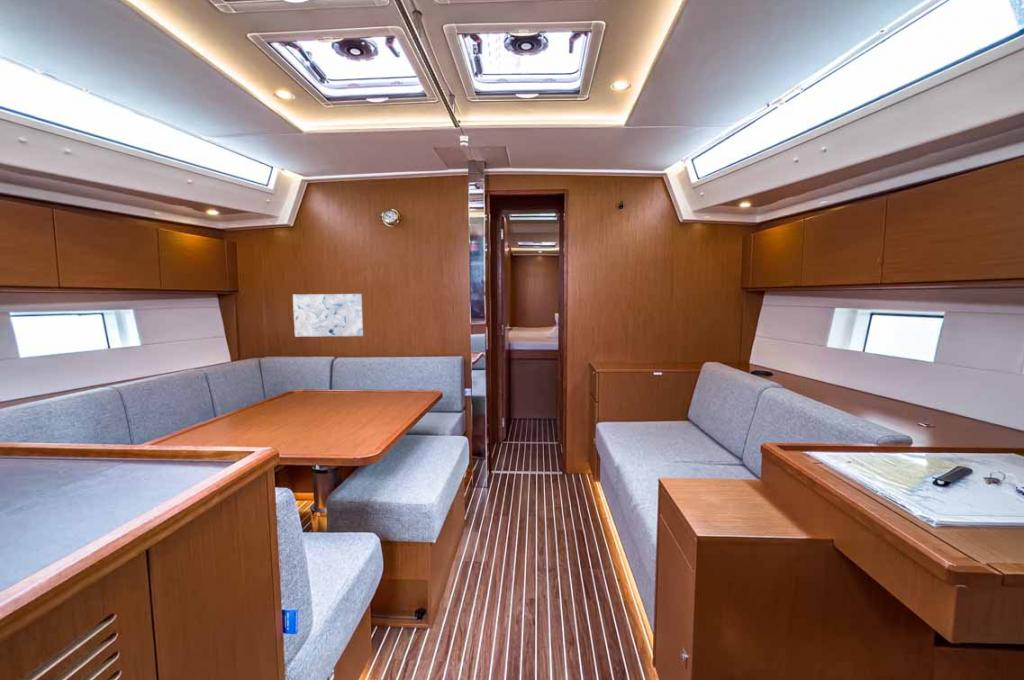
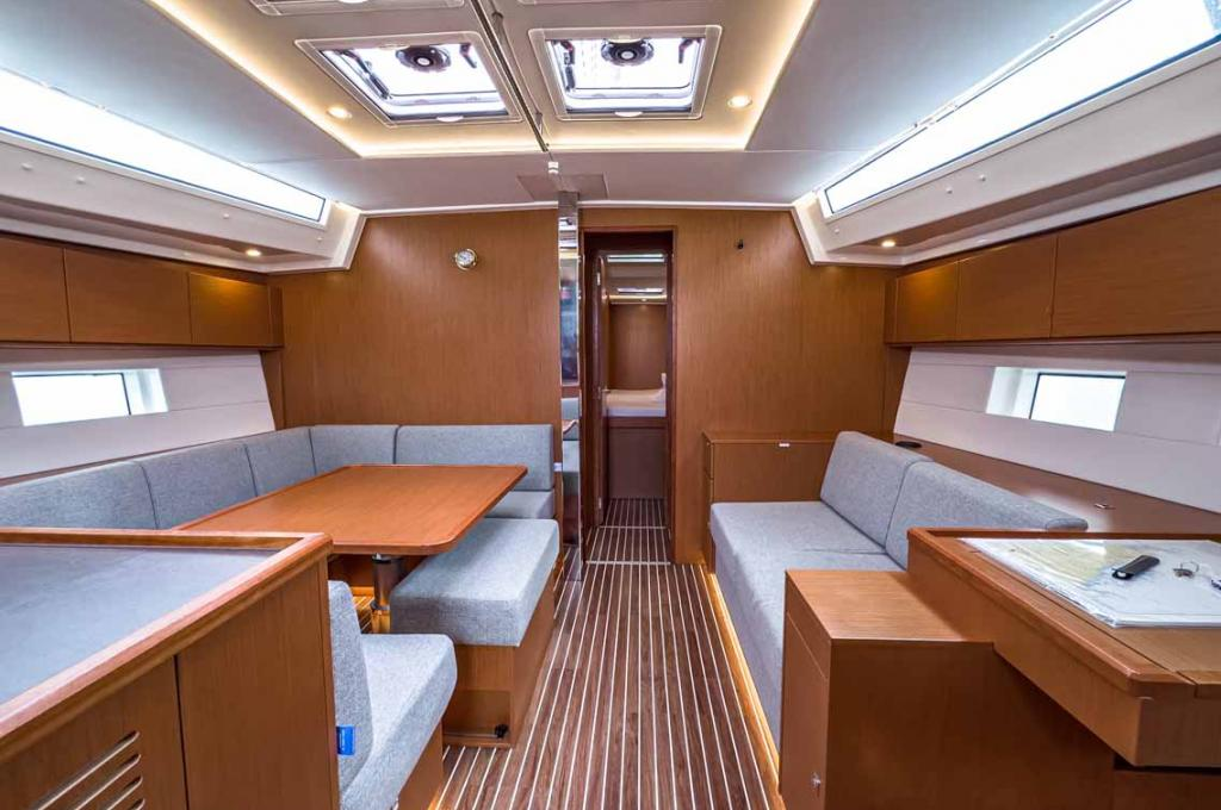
- decorative map (328, 315)
